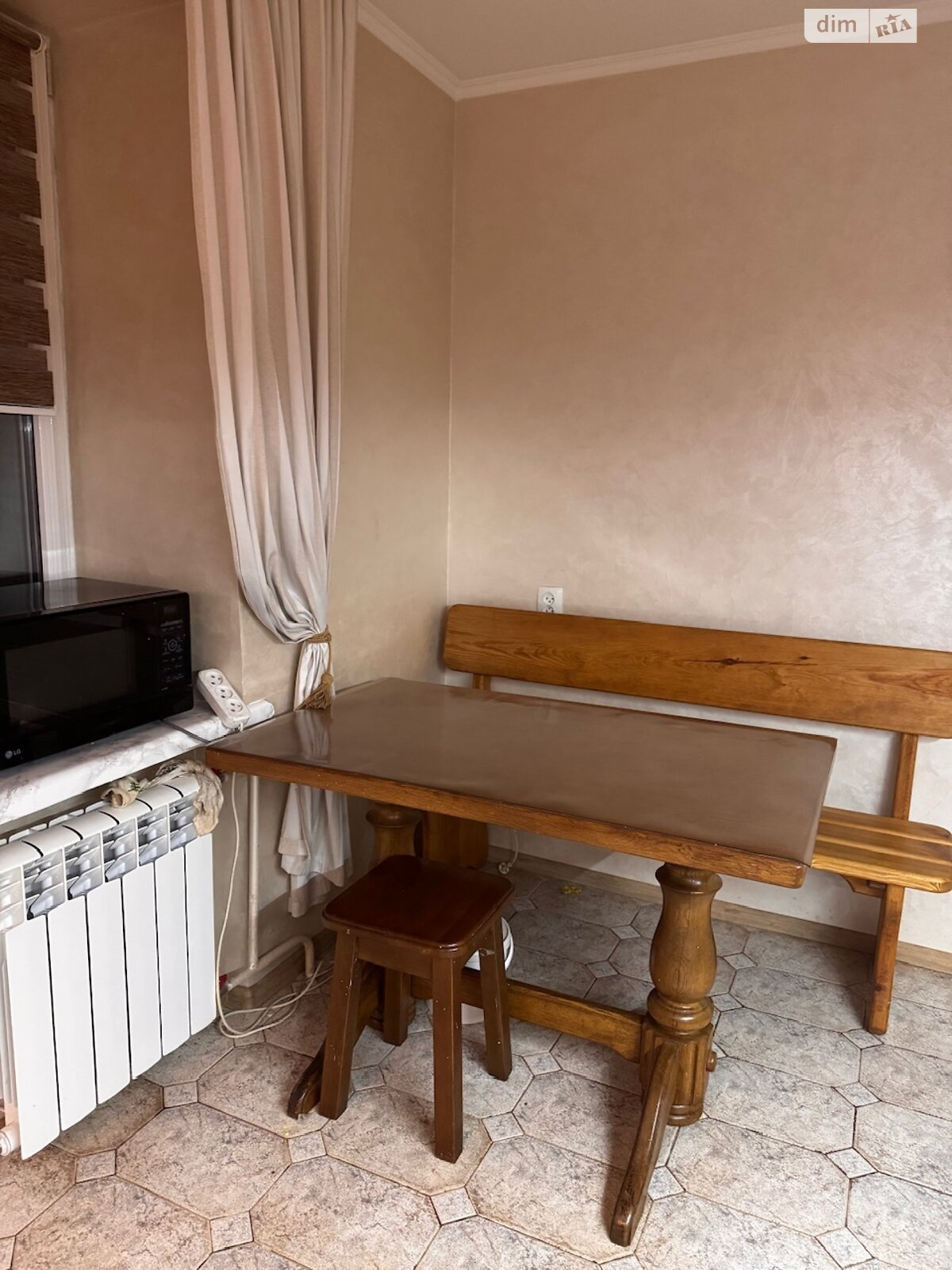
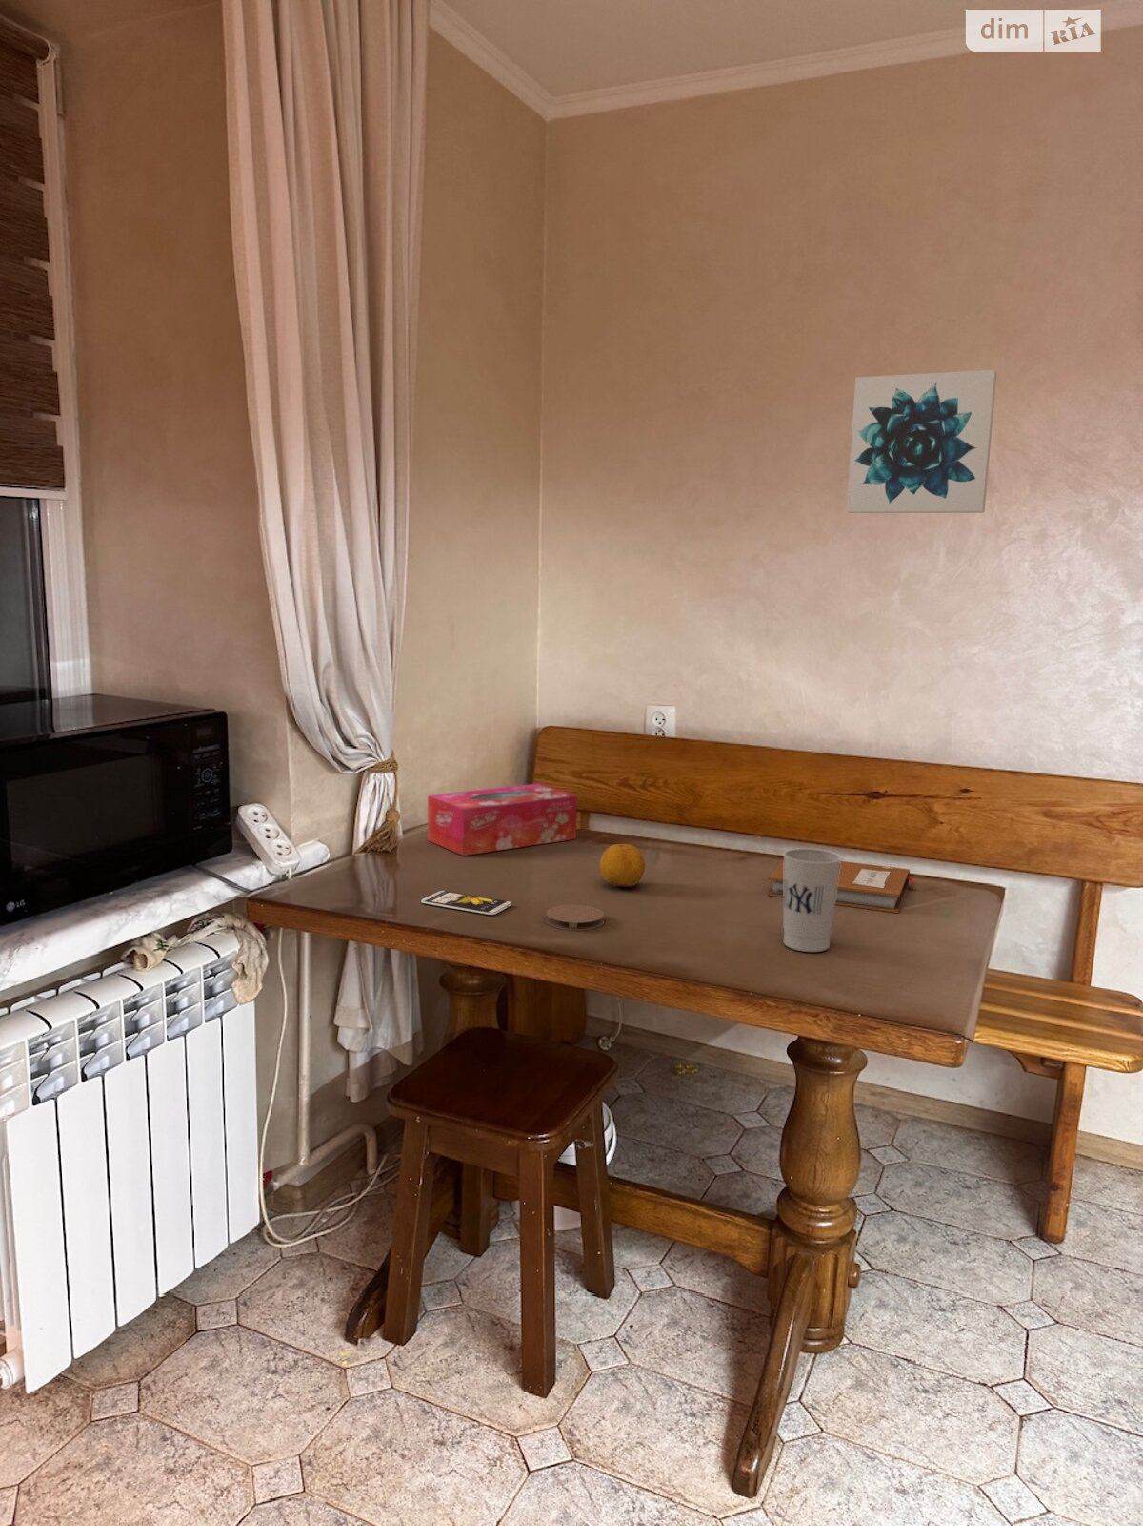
+ cup (809, 900)
+ wall art (920, 443)
+ fruit (622, 865)
+ smartphone (466, 902)
+ notebook (844, 881)
+ tissue box (502, 817)
+ coaster (574, 917)
